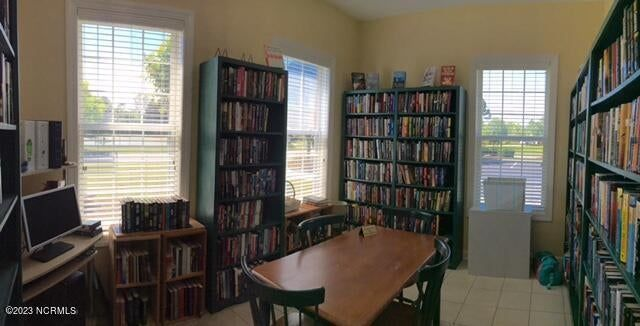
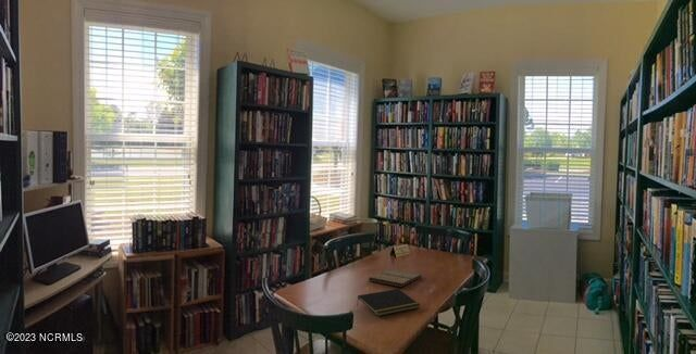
+ book (395, 277)
+ notepad (388, 301)
